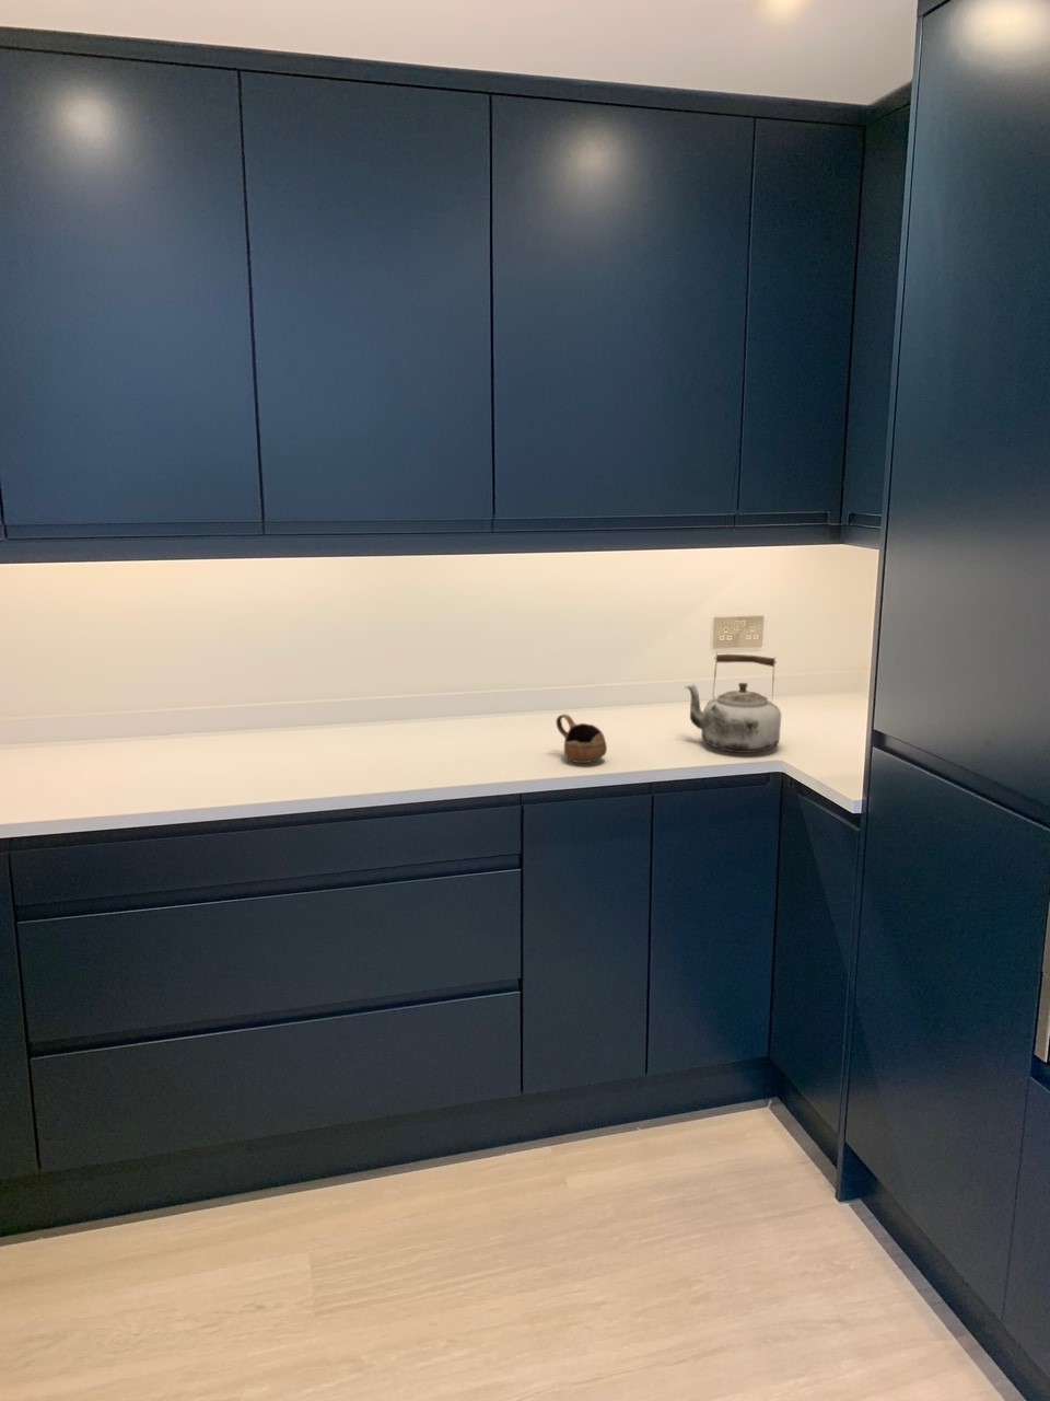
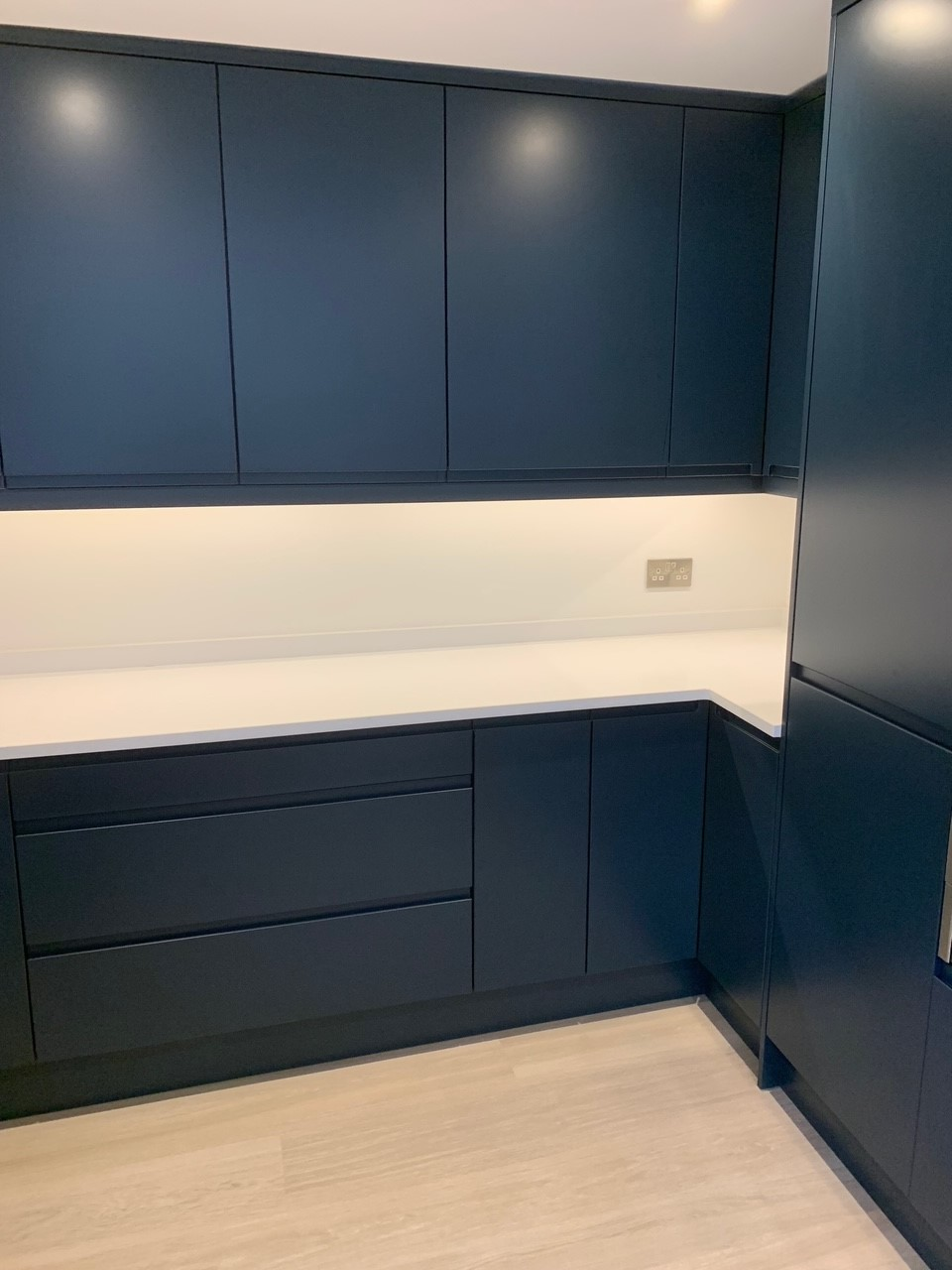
- kettle (731, 699)
- cup (582, 738)
